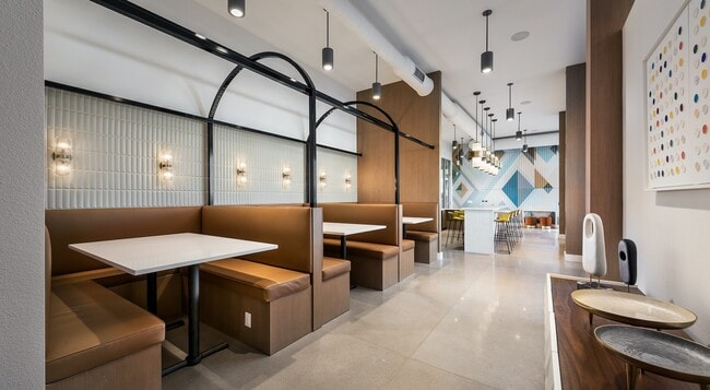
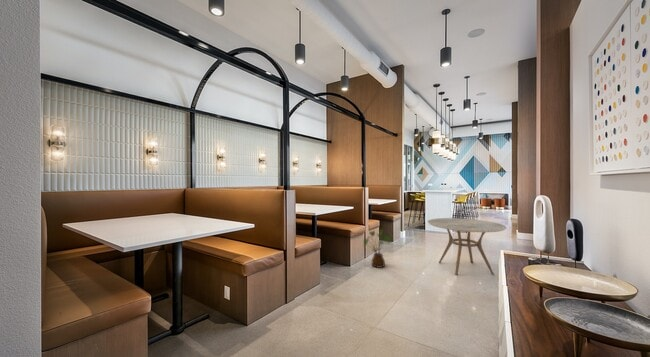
+ dining table (464, 245)
+ house plant (376, 248)
